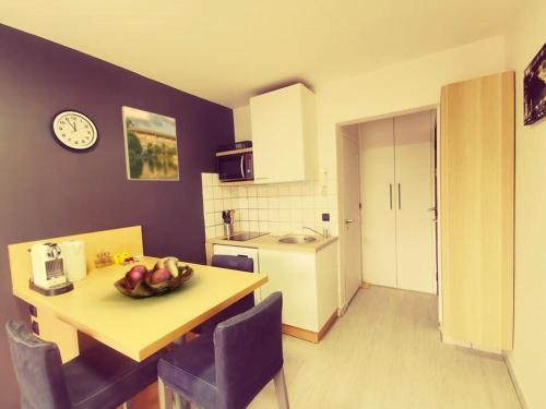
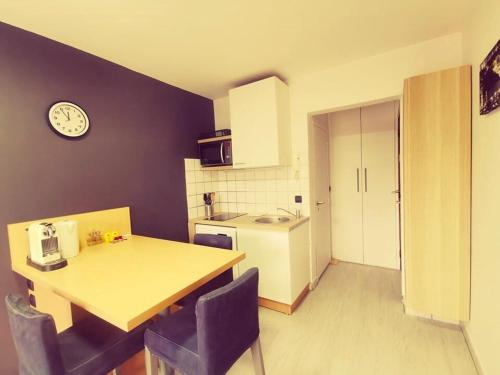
- fruit basket (157, 275)
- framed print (153, 146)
